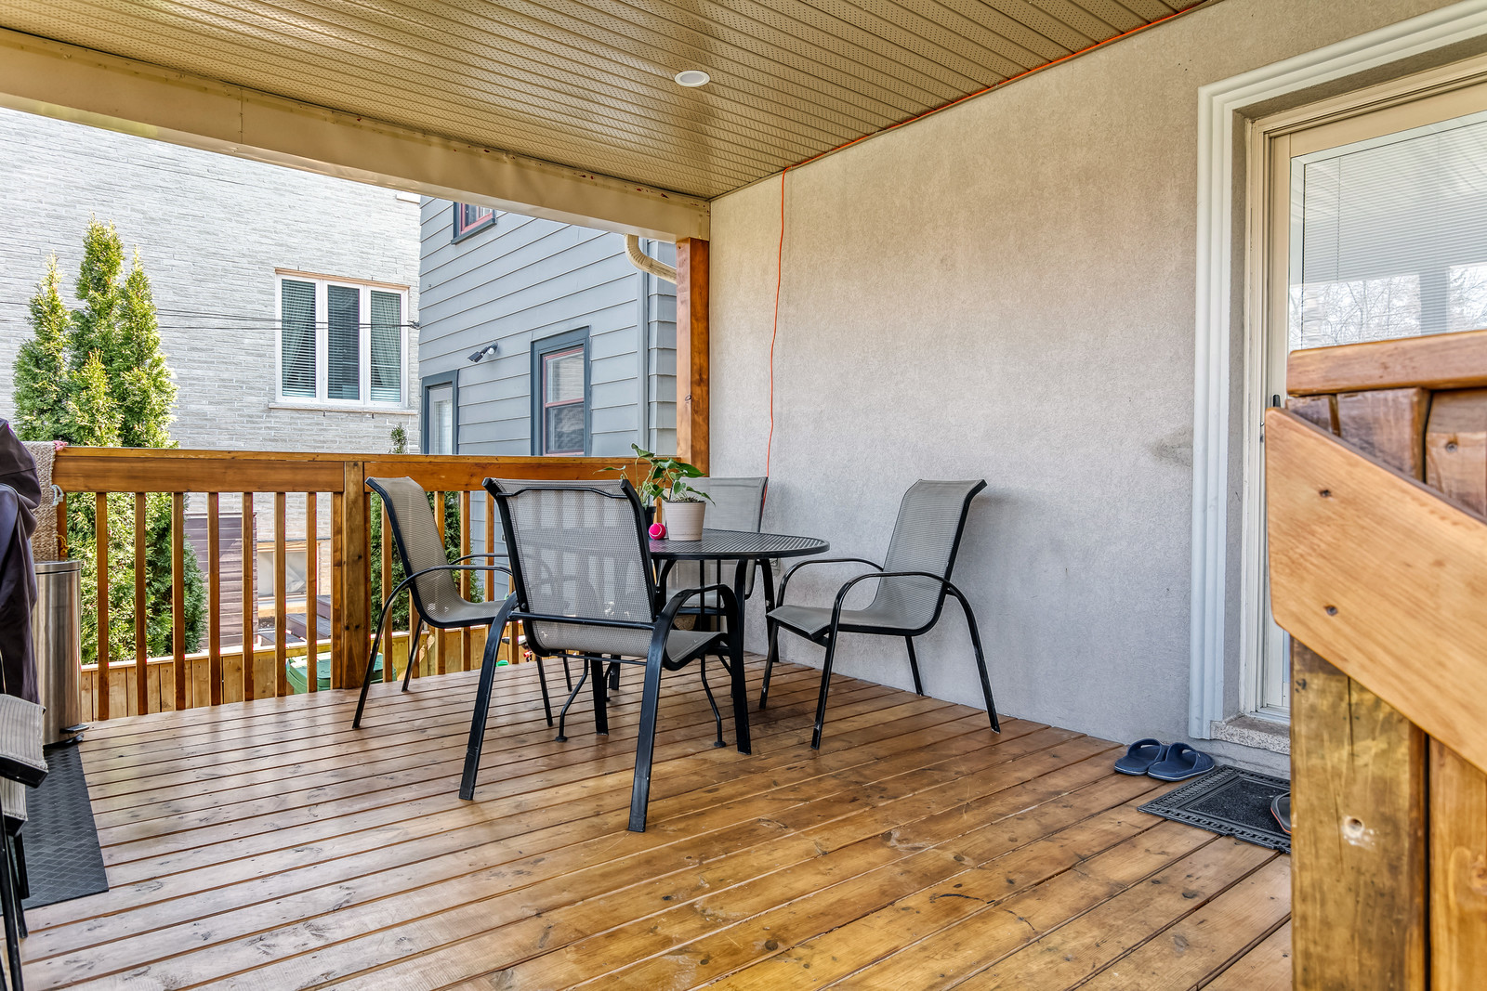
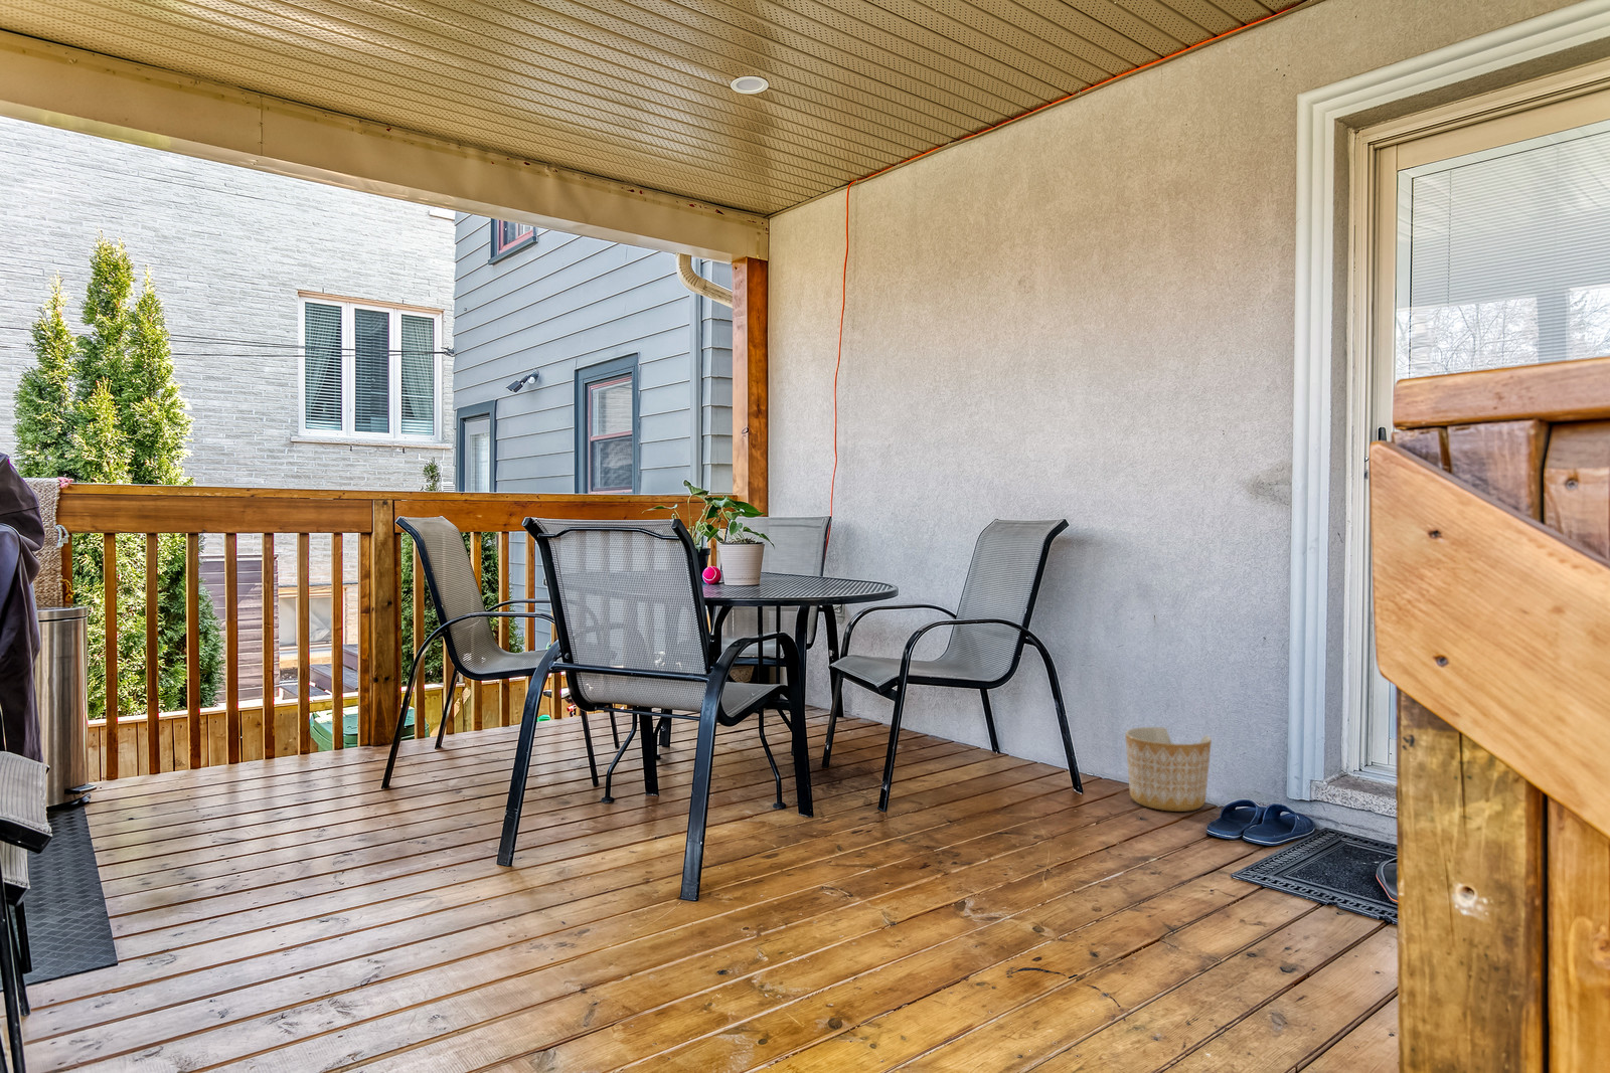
+ planter (1167, 769)
